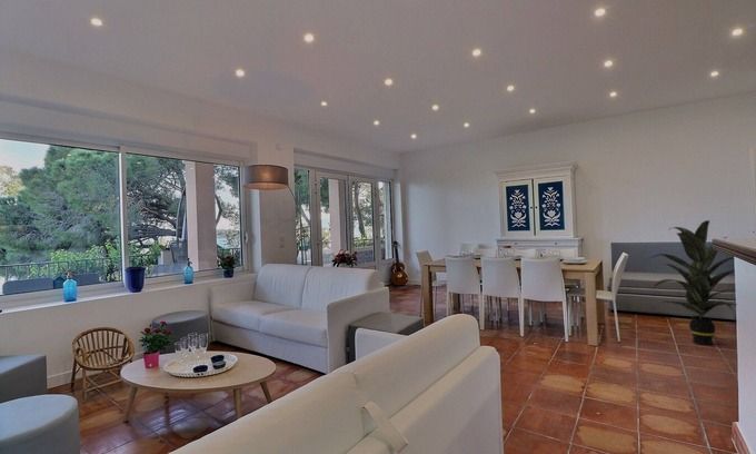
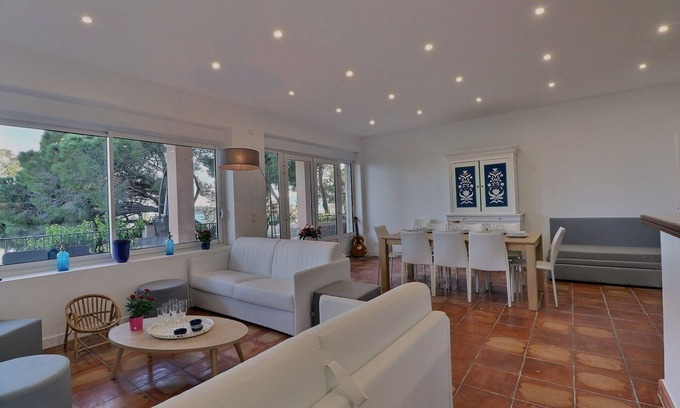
- indoor plant (699, 282)
